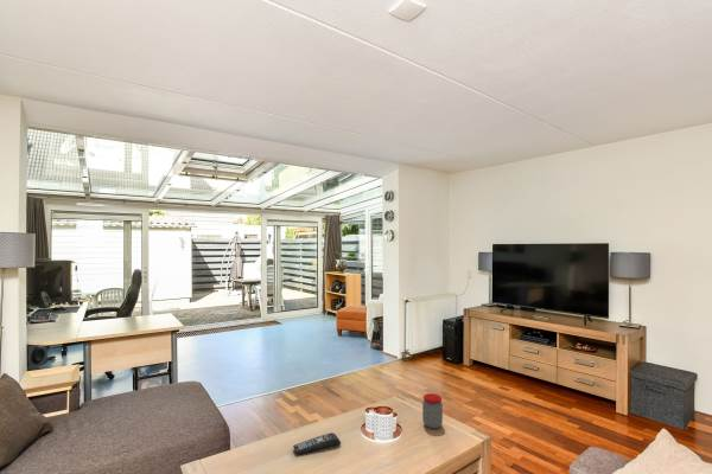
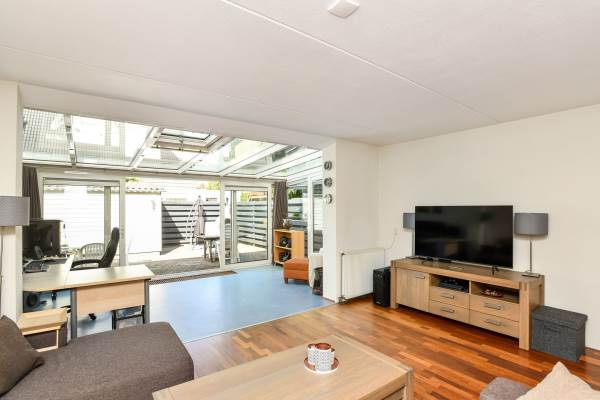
- jar (432, 410)
- remote control (317, 443)
